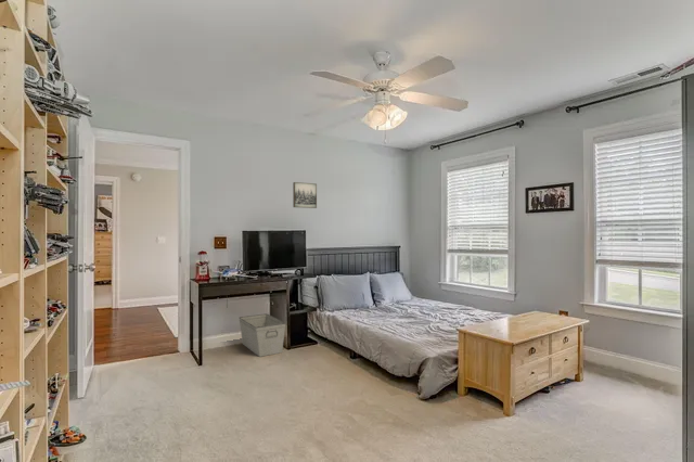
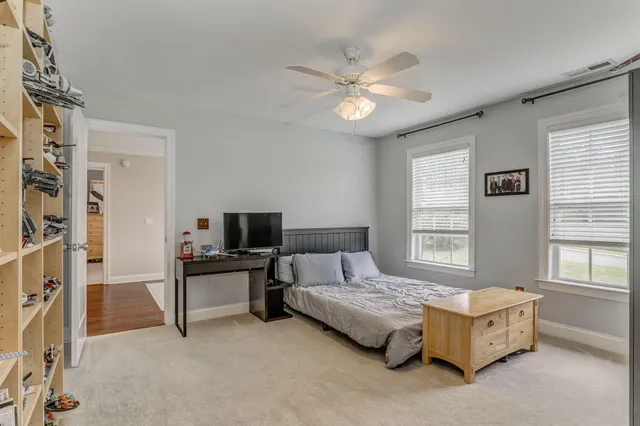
- wall art (305, 195)
- storage bin (261, 333)
